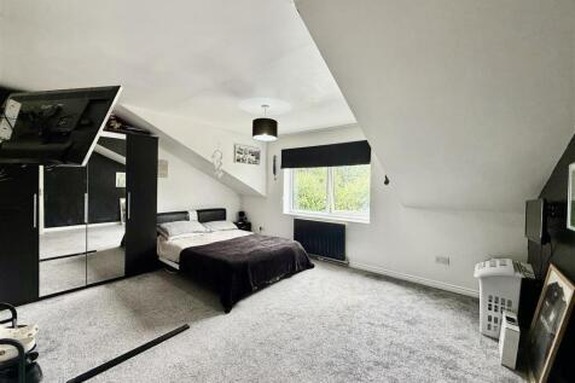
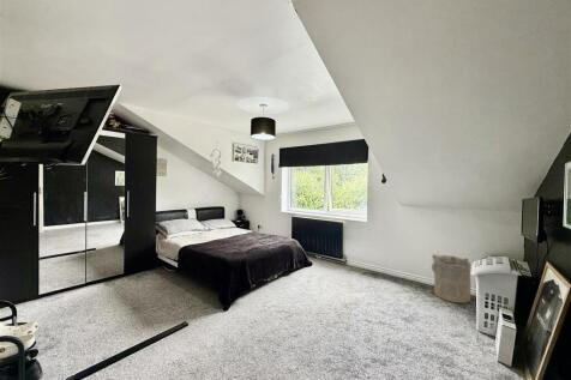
+ laundry hamper (450, 275)
